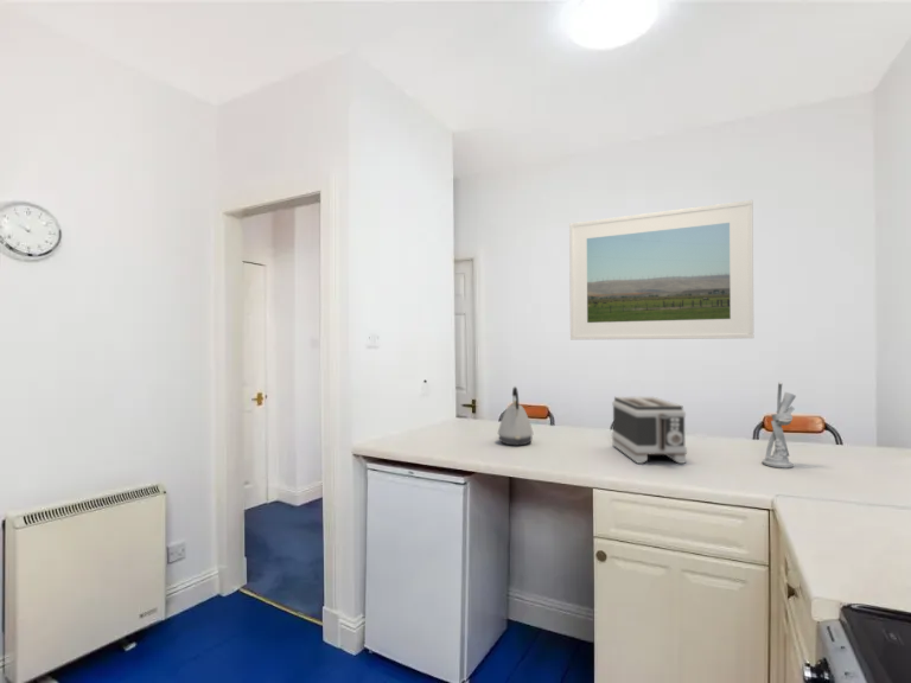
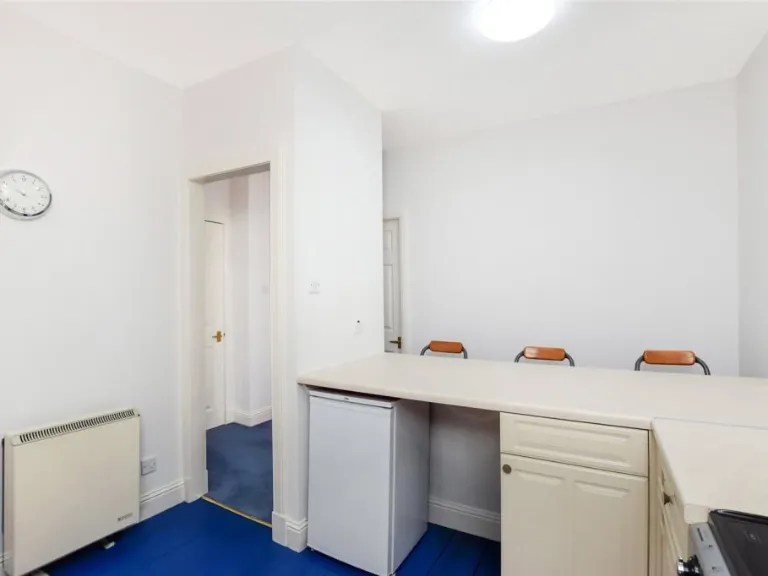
- kettle (515, 414)
- utensil holder (778, 422)
- toaster (648, 428)
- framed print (654, 275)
